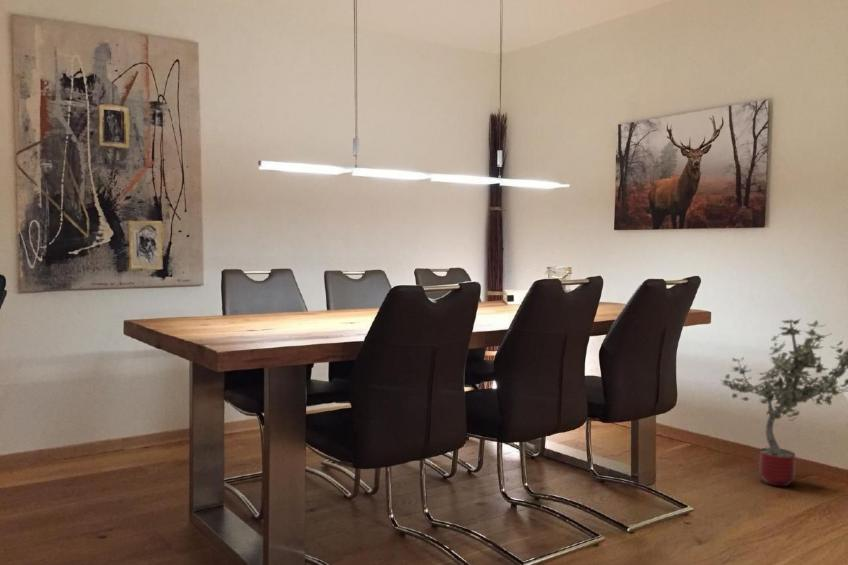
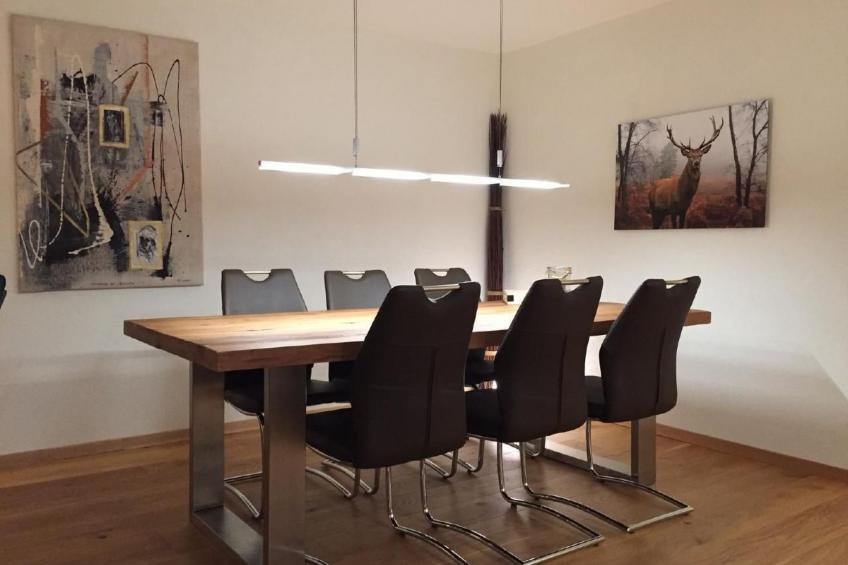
- potted tree (785, 399)
